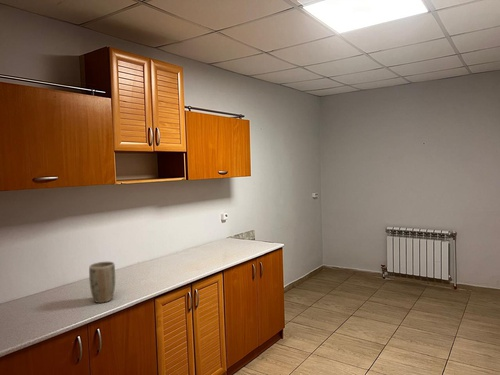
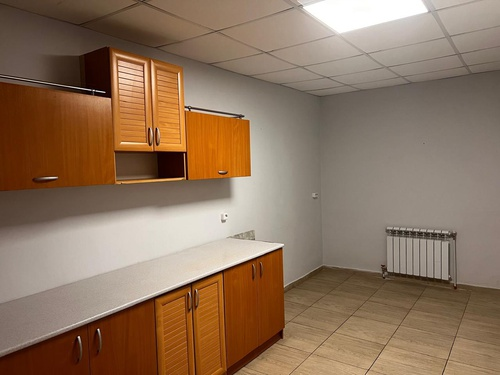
- plant pot (102, 282)
